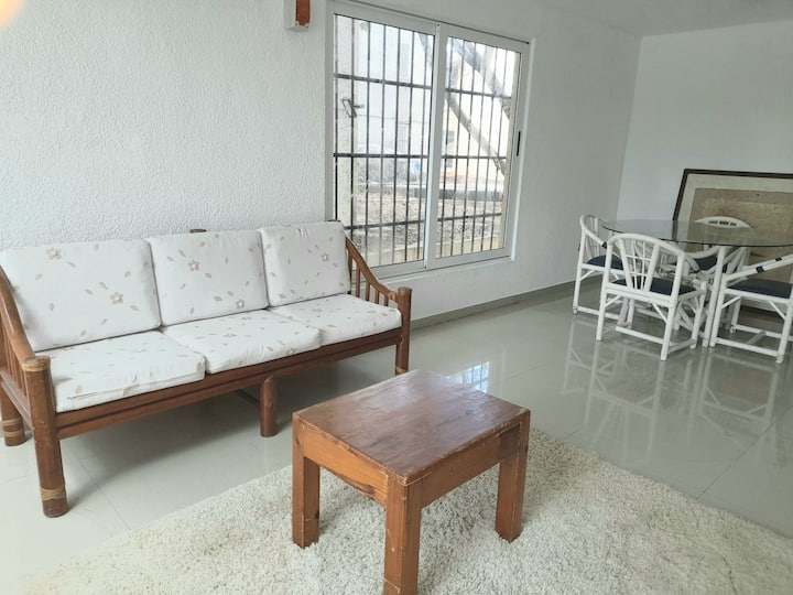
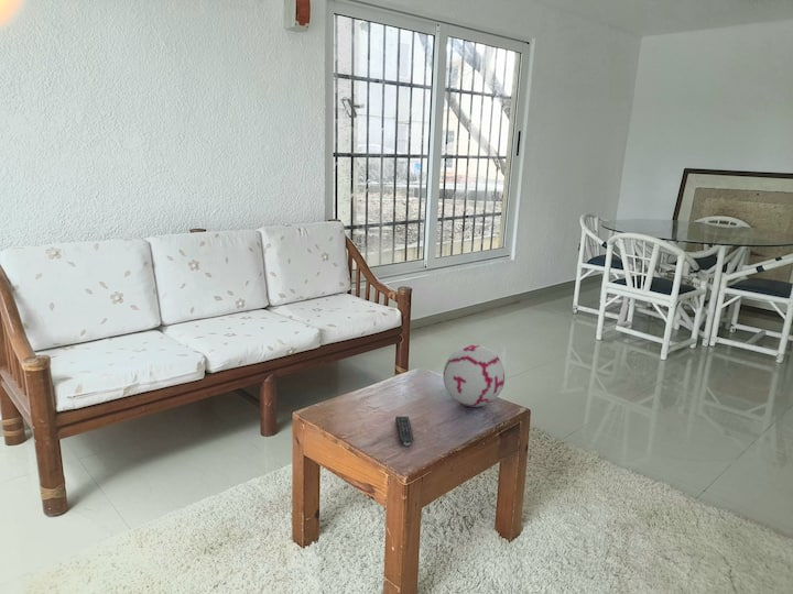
+ decorative ball (474, 375)
+ remote control (404, 429)
